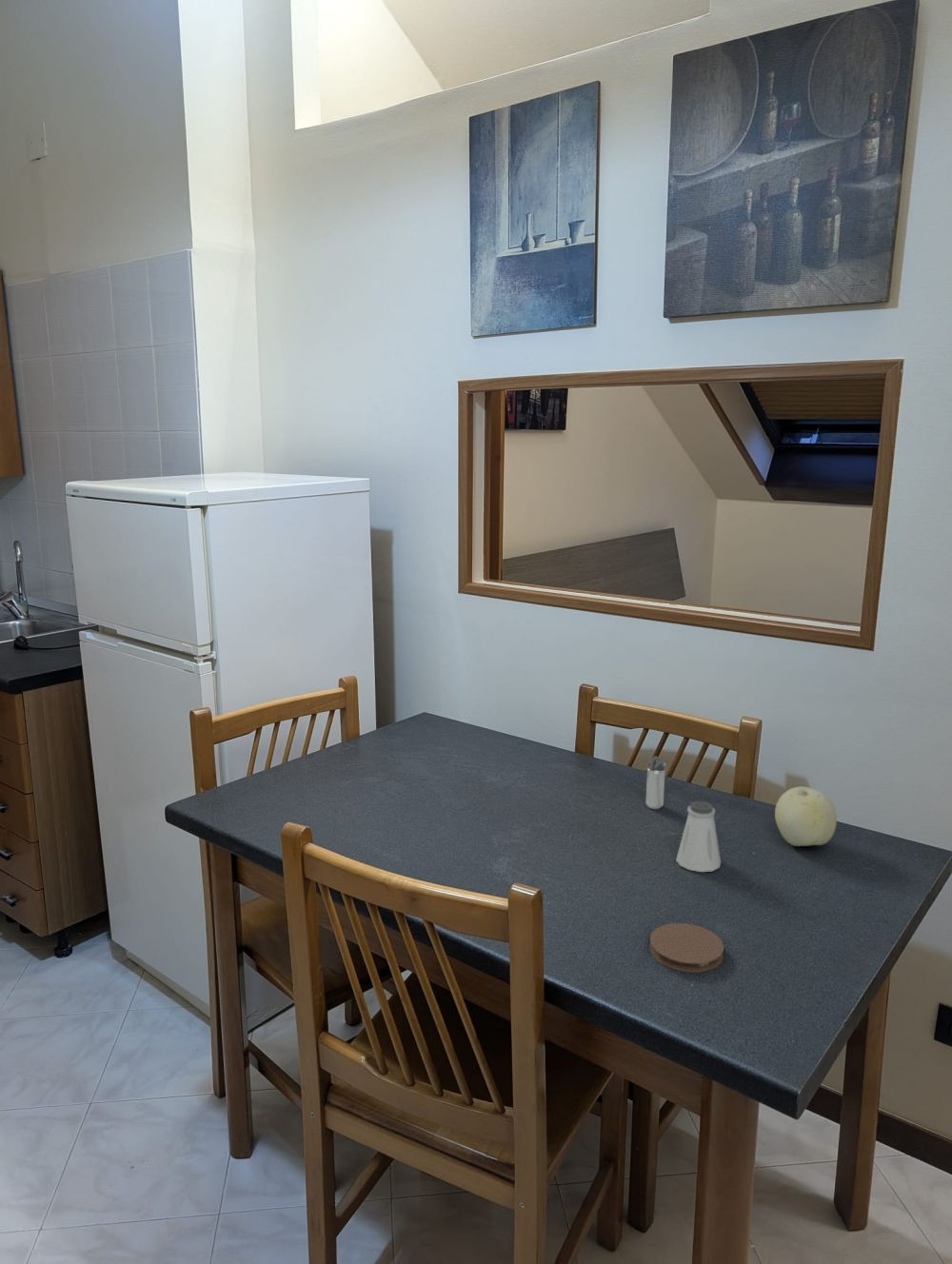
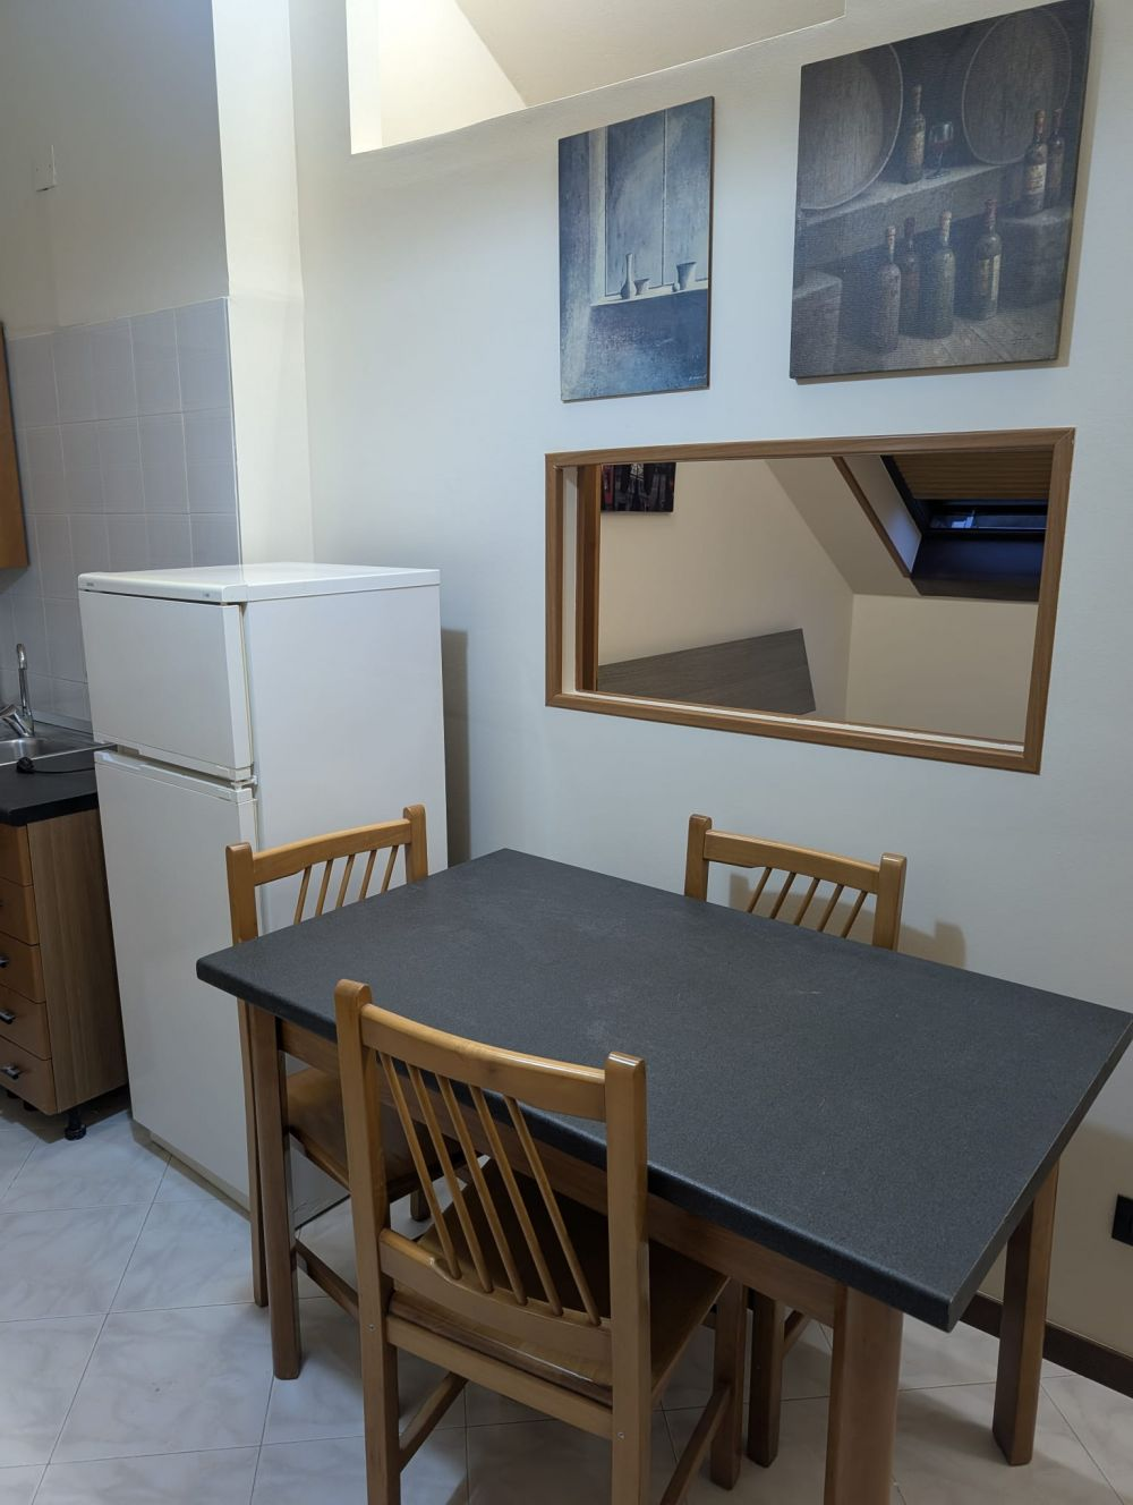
- fruit (804, 818)
- shaker (655, 781)
- saltshaker (700, 833)
- coaster (685, 946)
